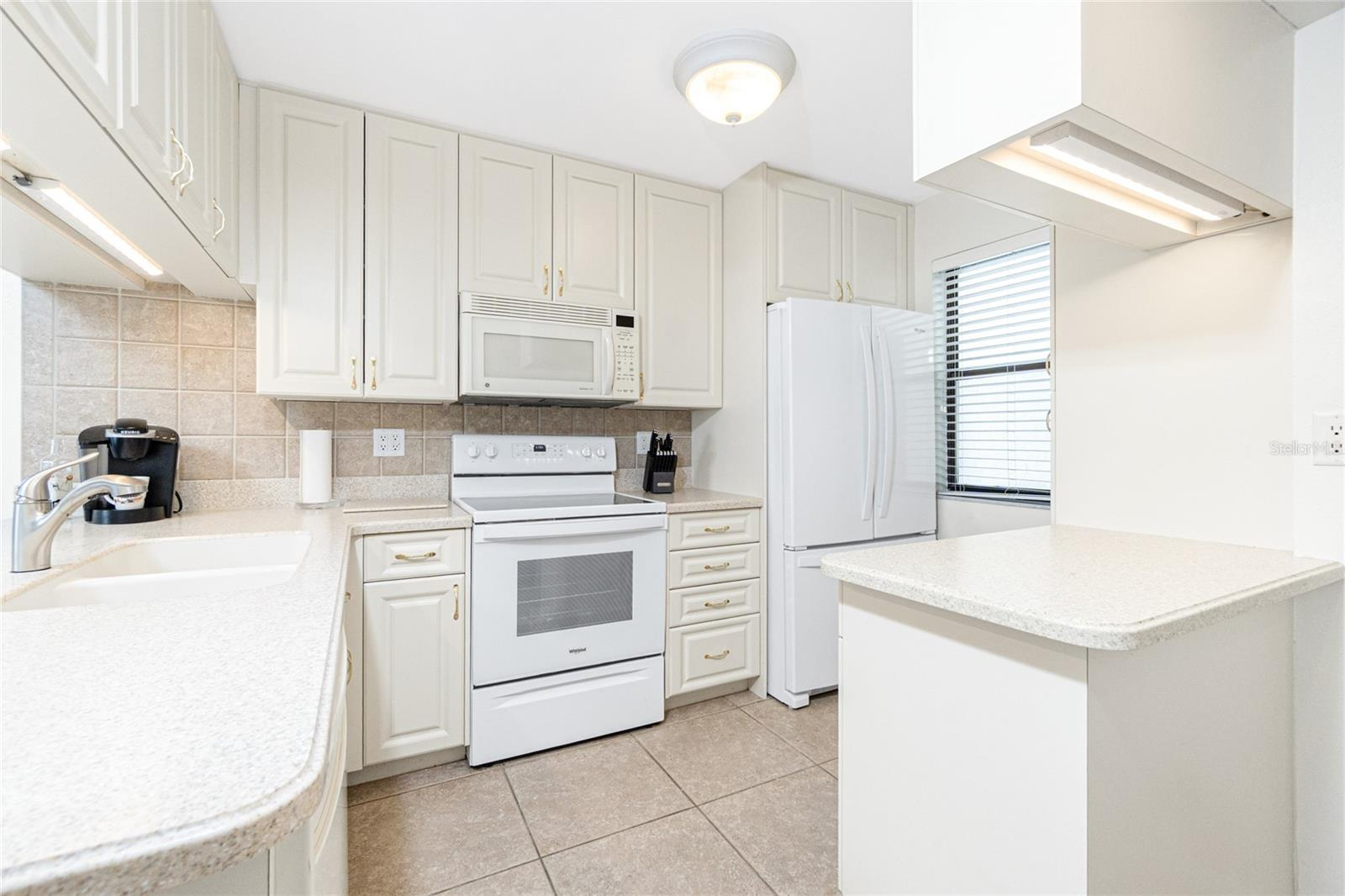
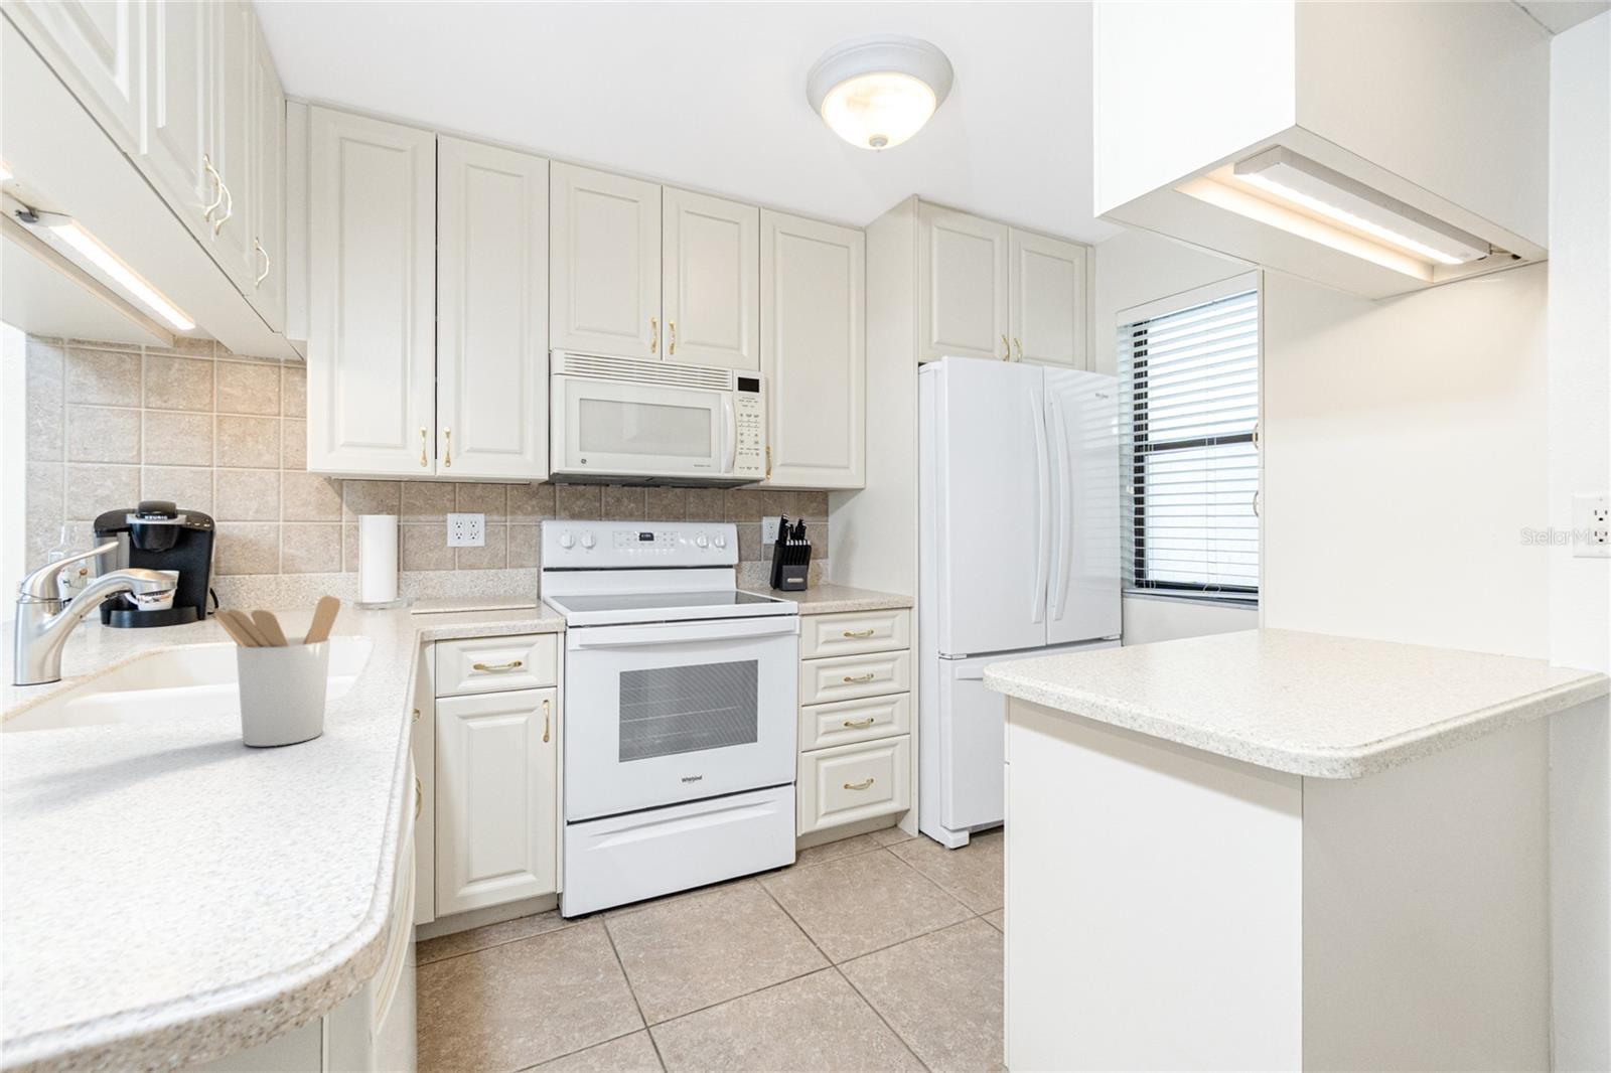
+ utensil holder (273, 669)
